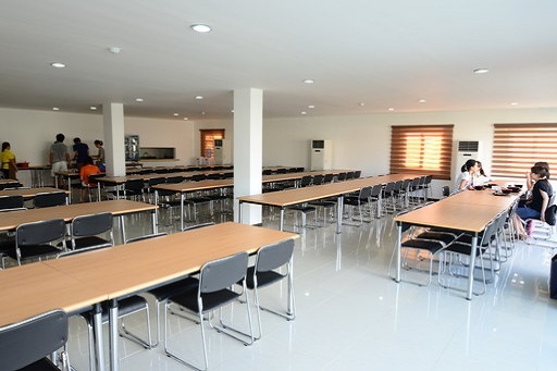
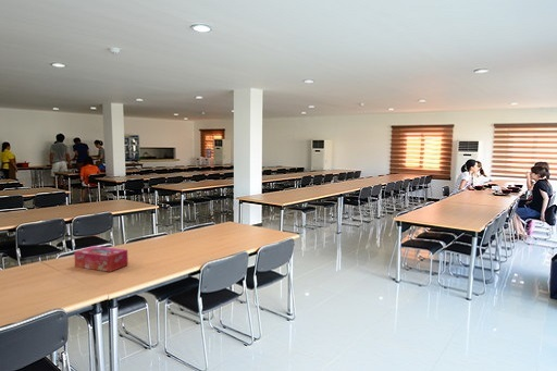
+ tissue box (101, 258)
